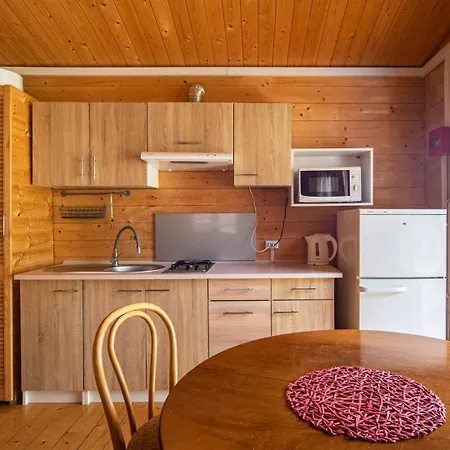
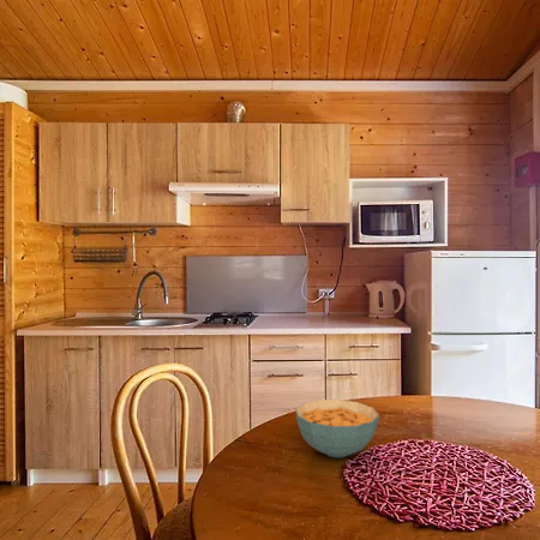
+ cereal bowl (336, 432)
